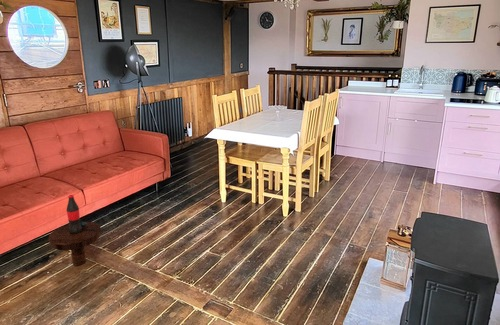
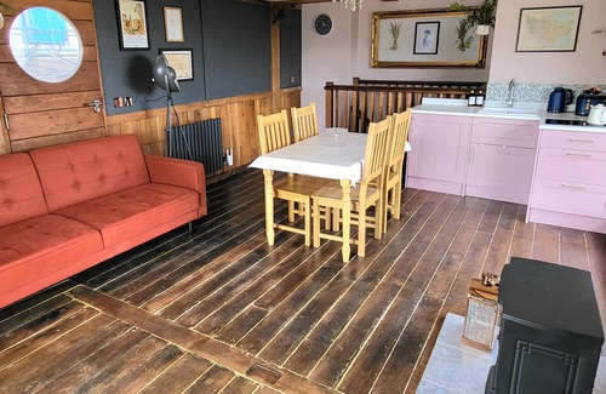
- pedestal table (75, 229)
